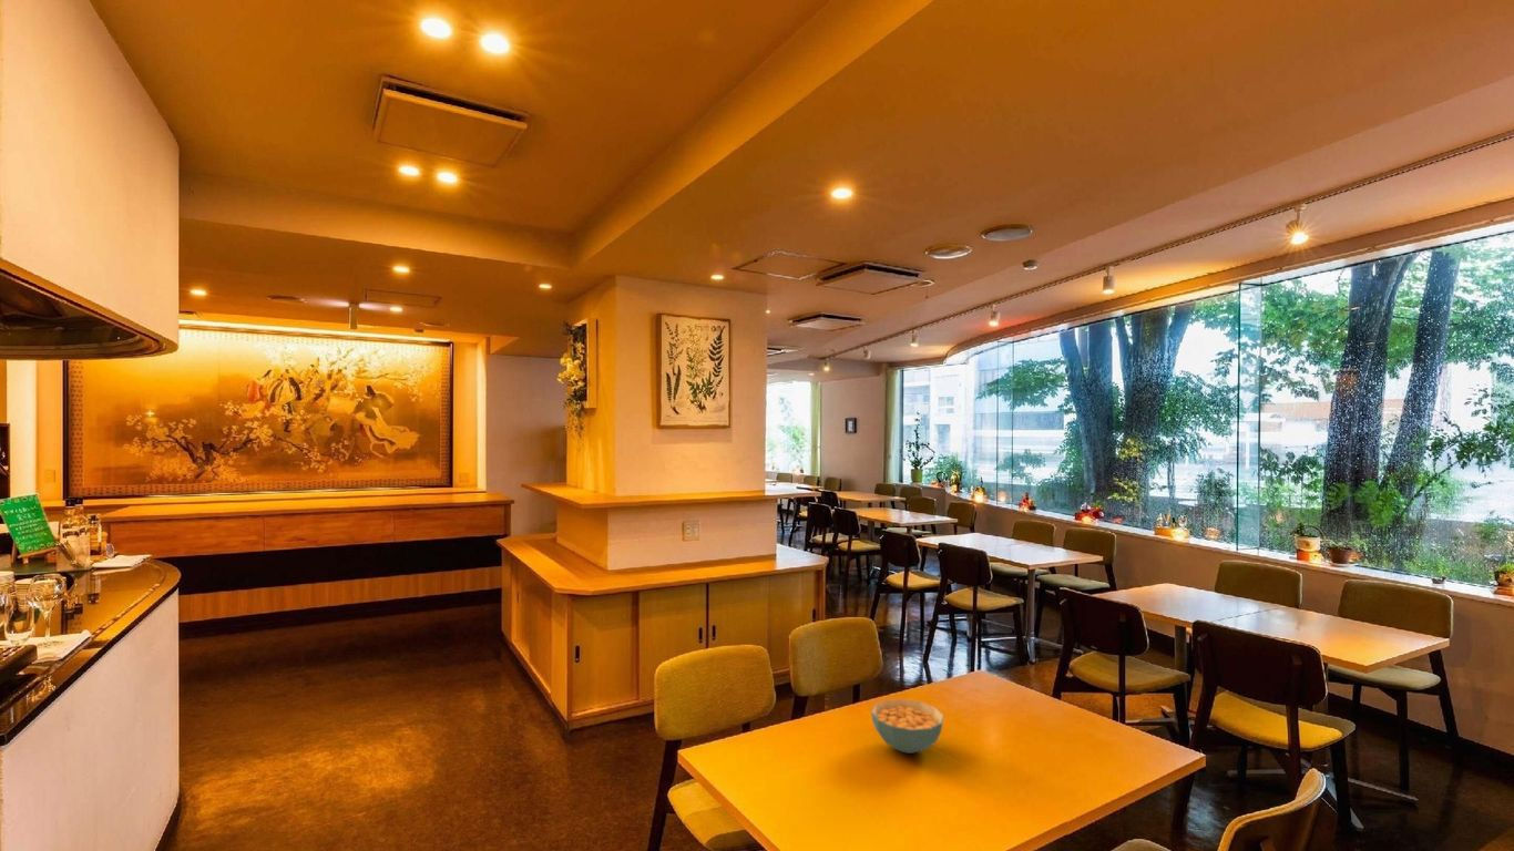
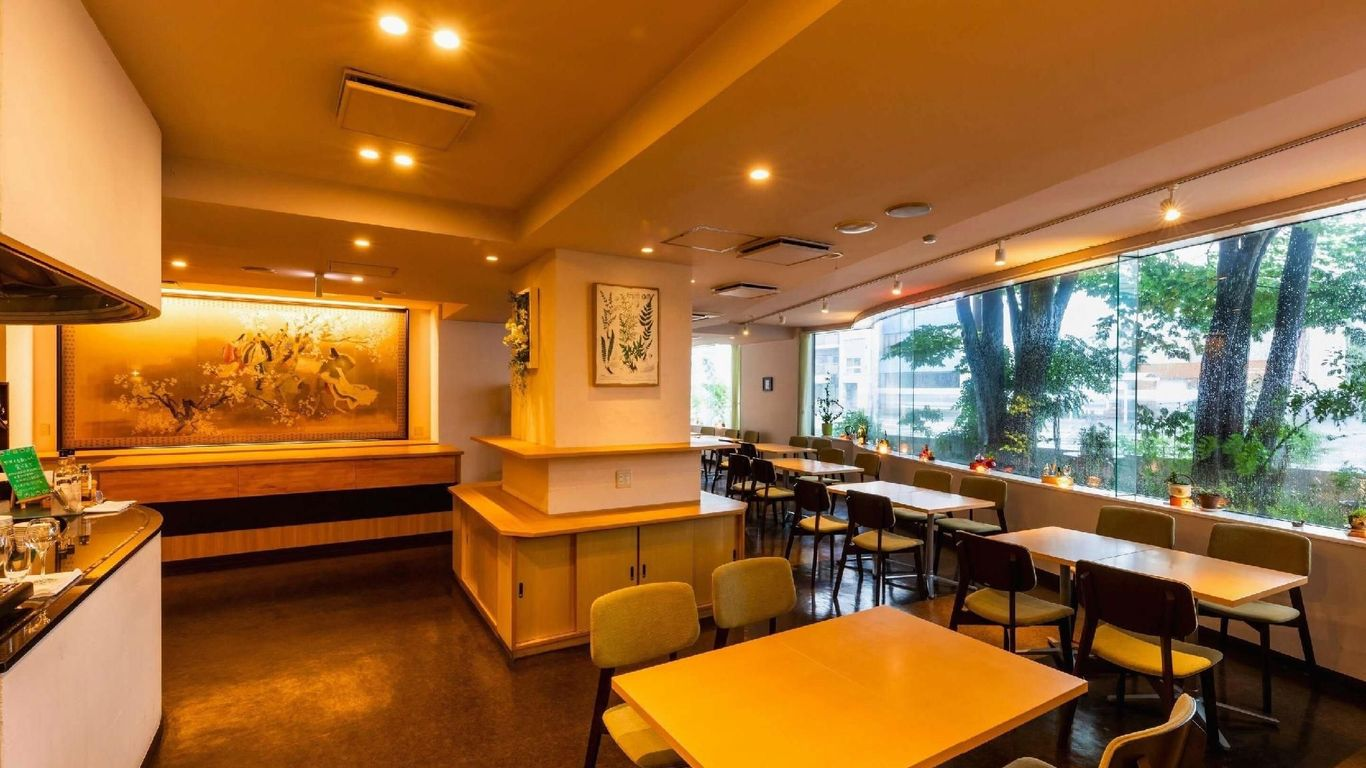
- cereal bowl (907, 730)
